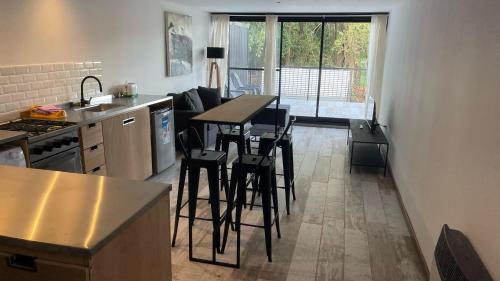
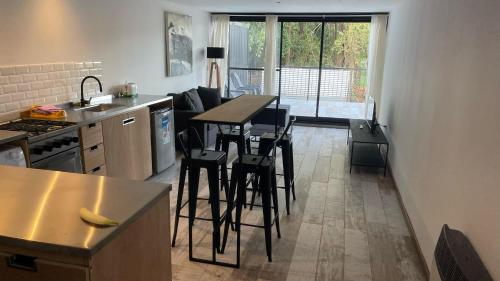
+ banana (95, 214)
